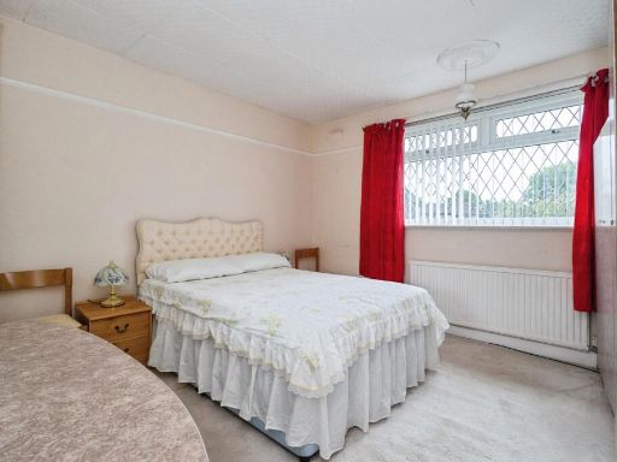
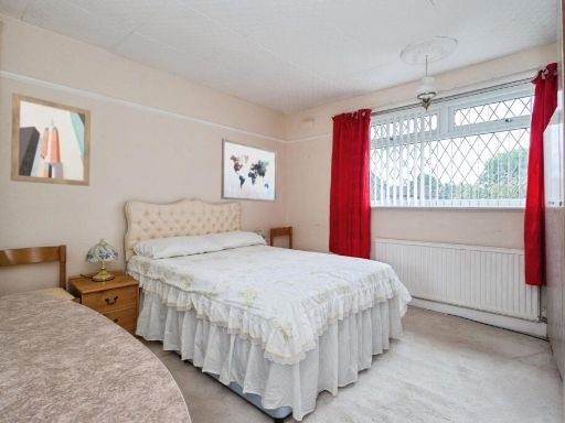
+ wall art (53, 142)
+ wall art (250, 173)
